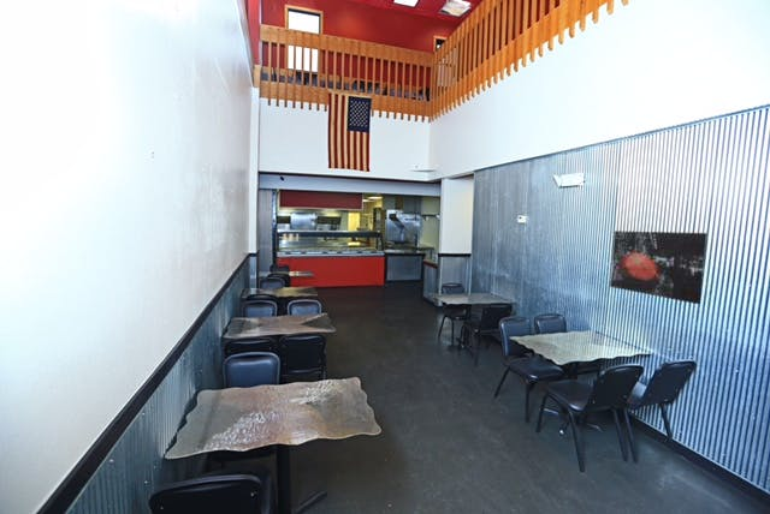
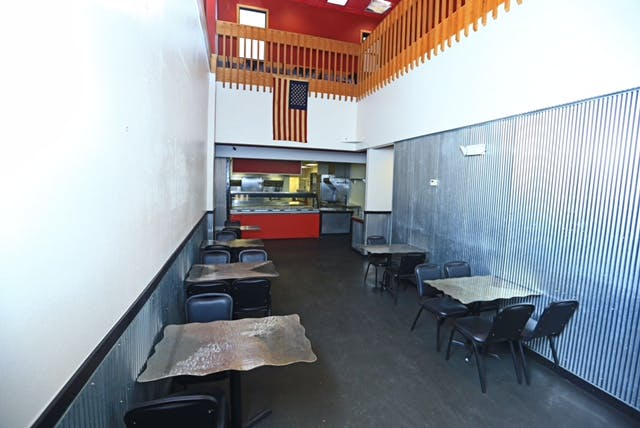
- wall art (652, 263)
